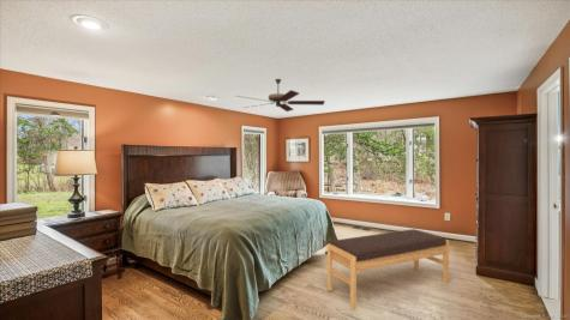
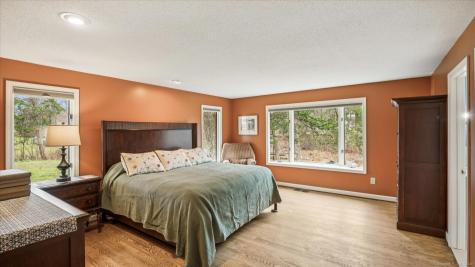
- ceiling fan (281, 93)
- bench (389, 262)
